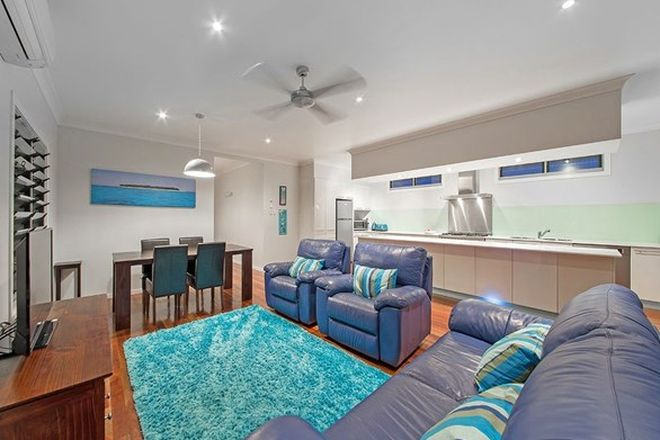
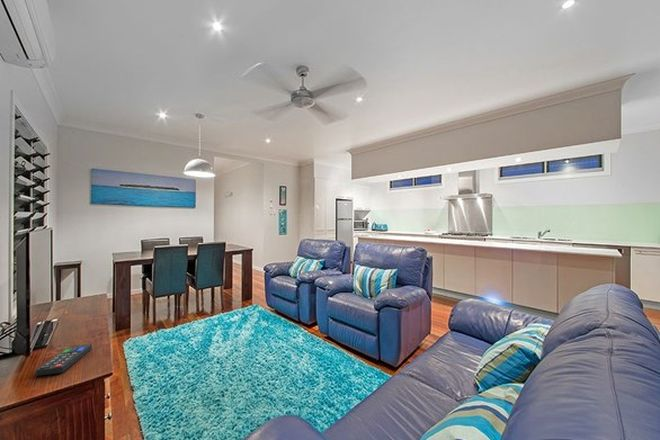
+ remote control (66, 357)
